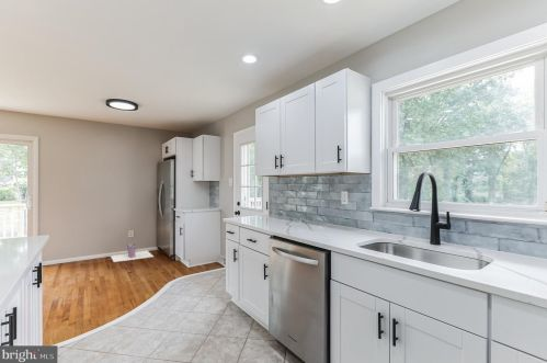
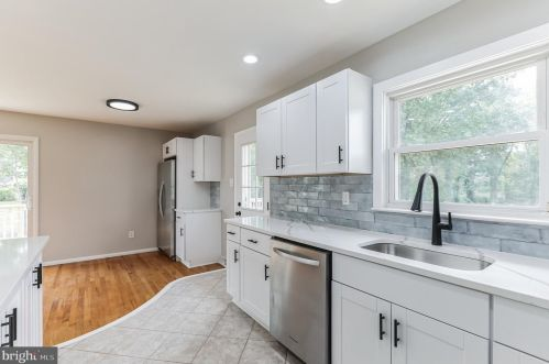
- trash bin (132, 250)
